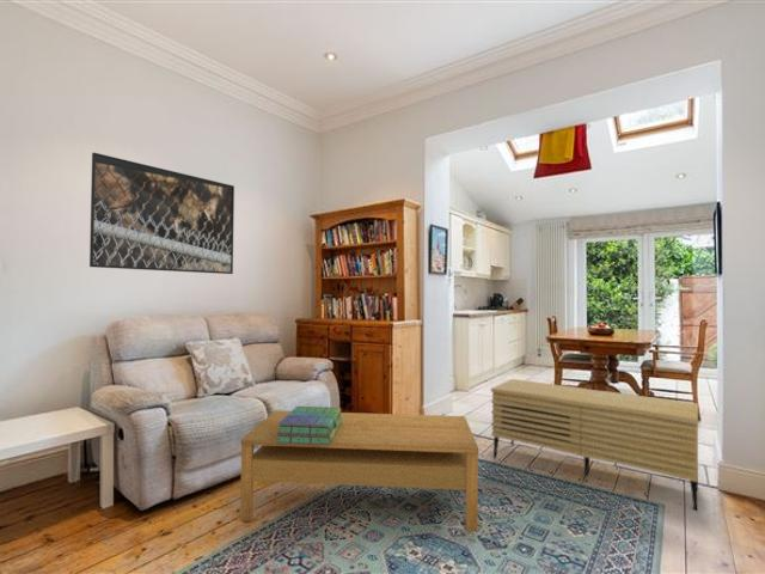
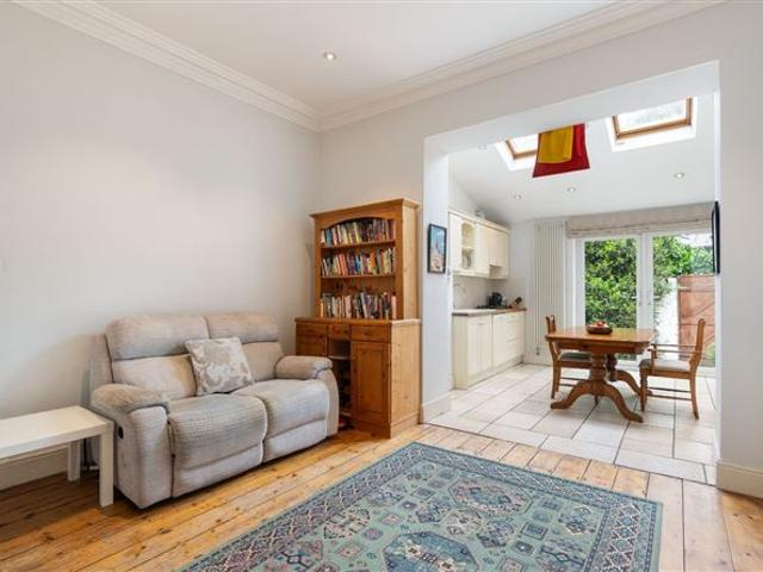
- stack of books (311, 422)
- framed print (171, 220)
- coffee table (362, 463)
- sideboard (587, 433)
